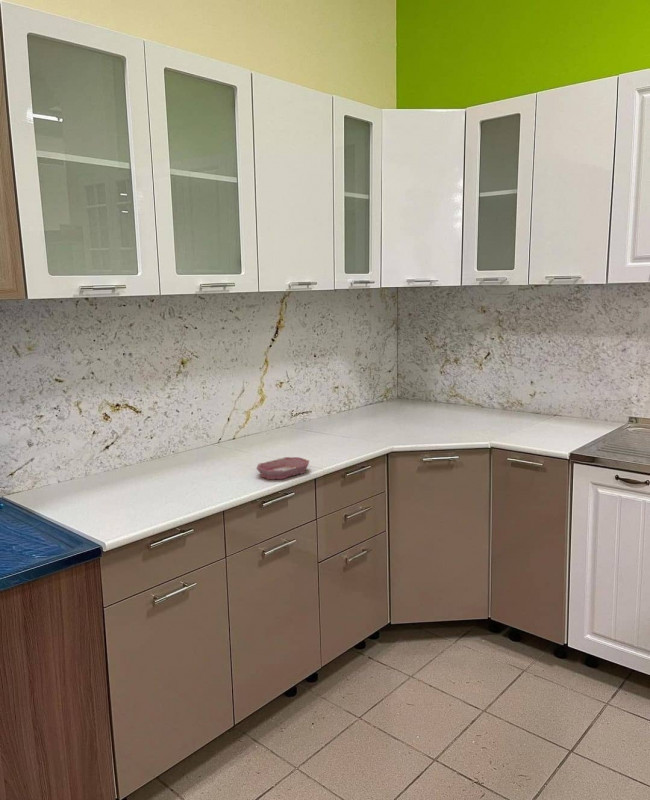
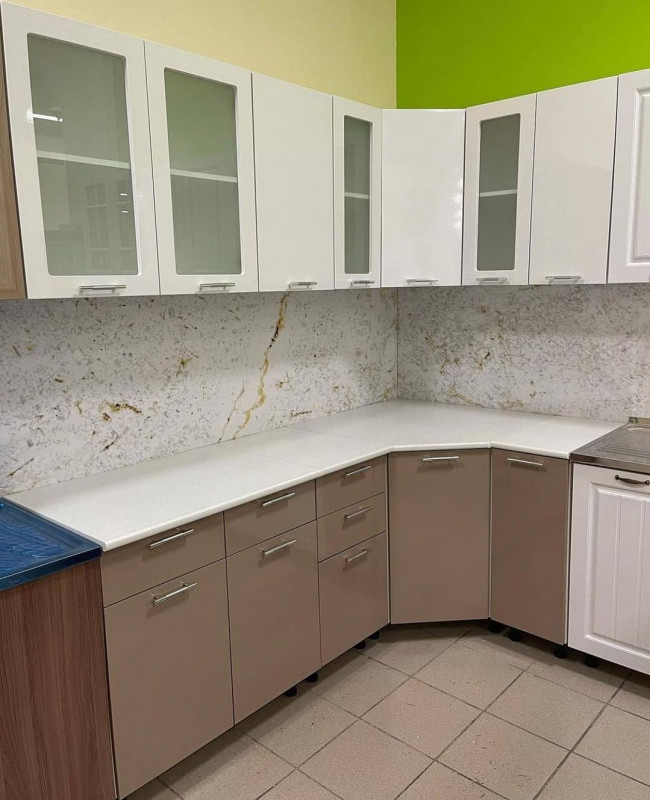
- bowl (283, 468)
